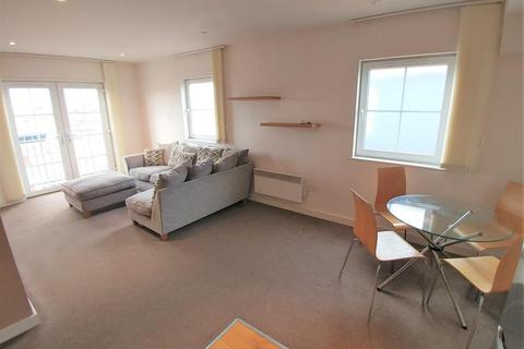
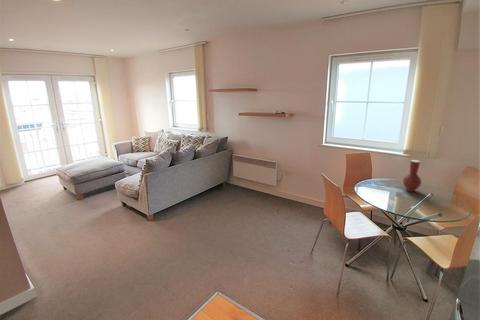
+ vase (412, 175)
